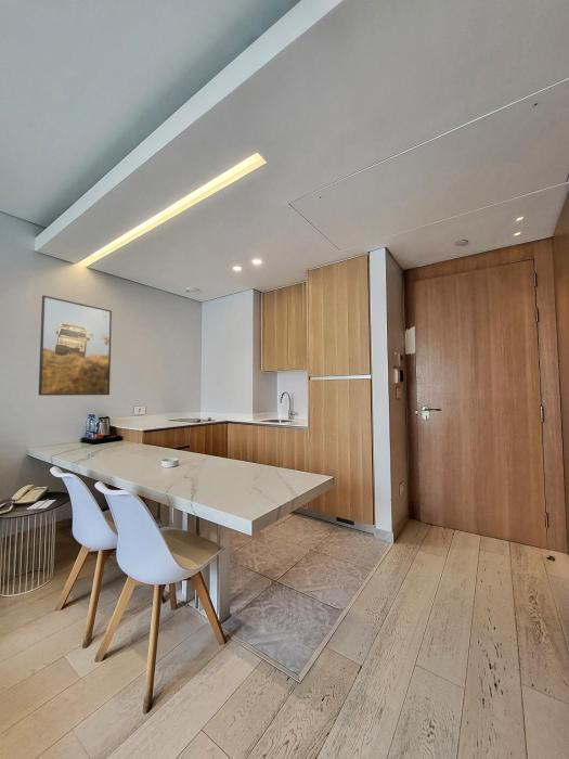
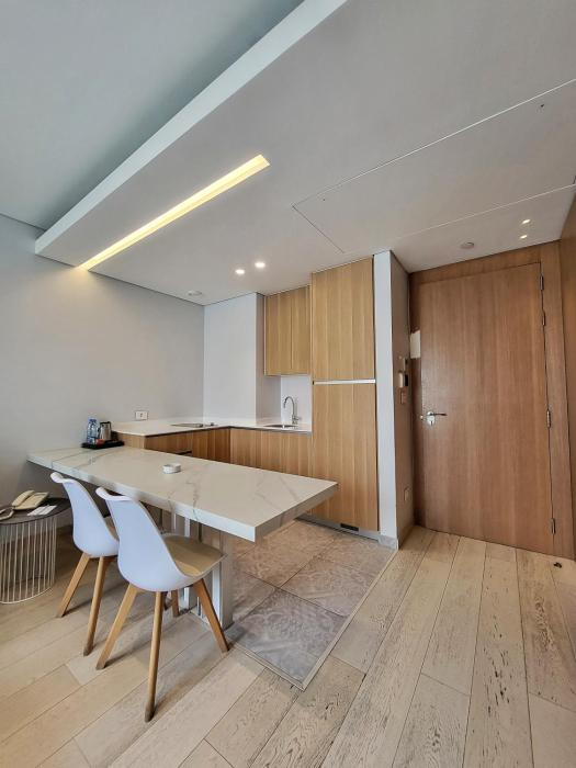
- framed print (78, 348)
